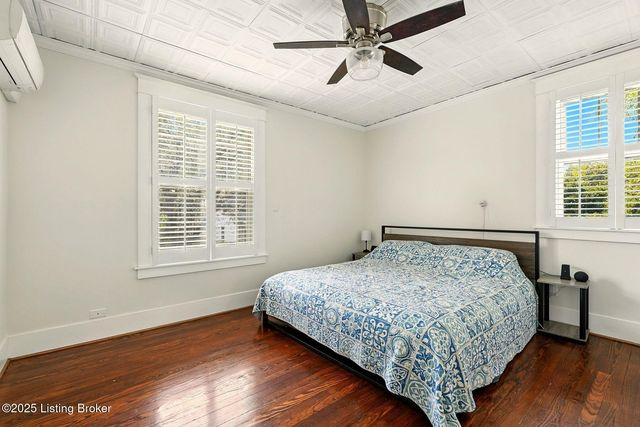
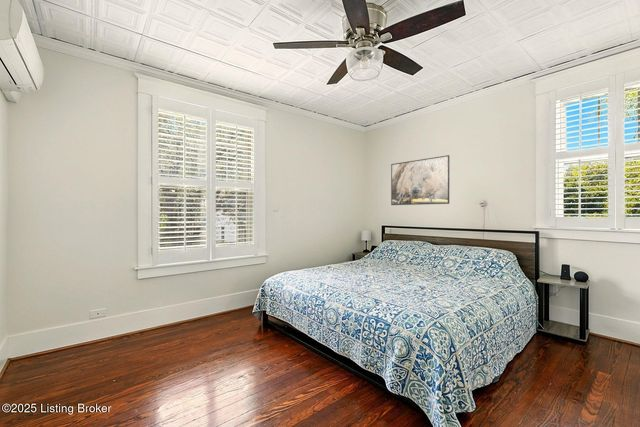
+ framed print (417, 182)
